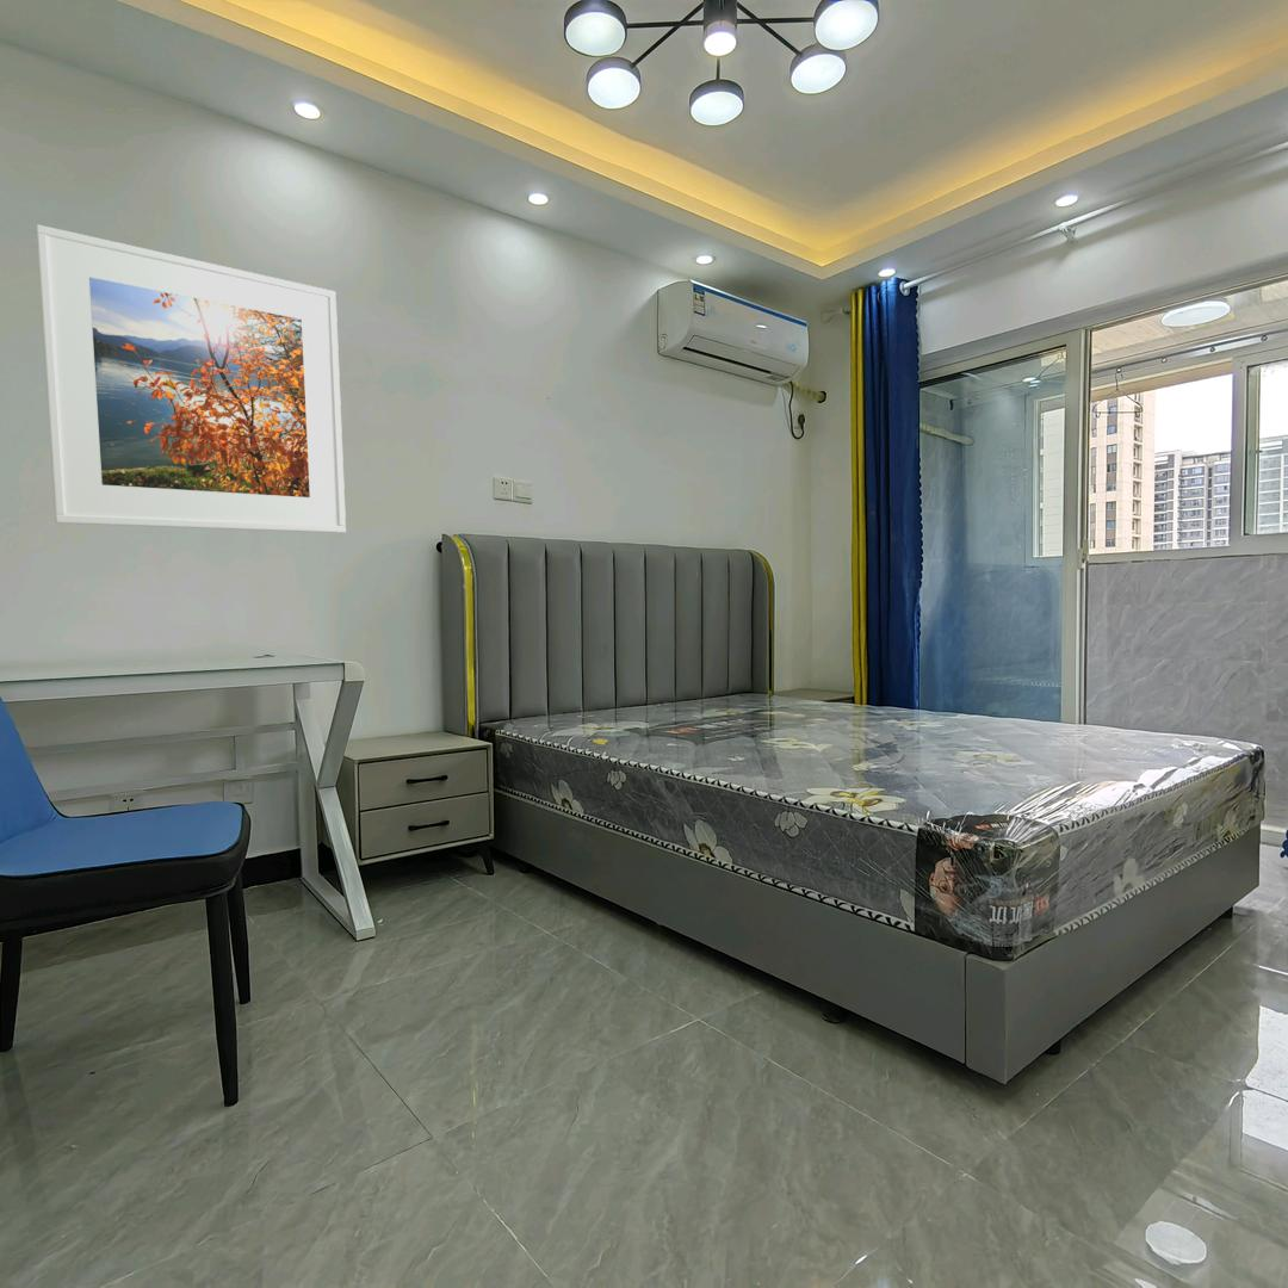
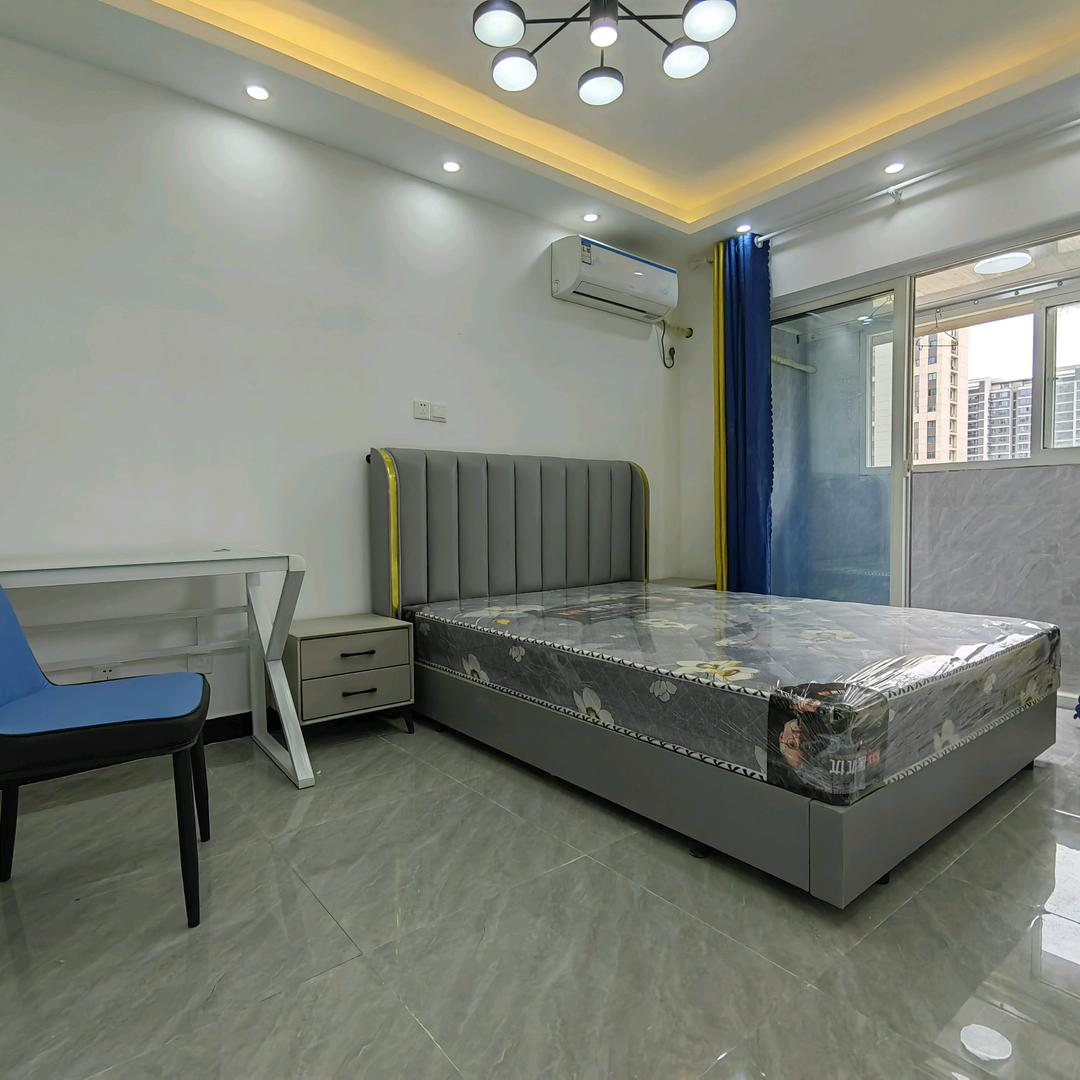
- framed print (208, 396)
